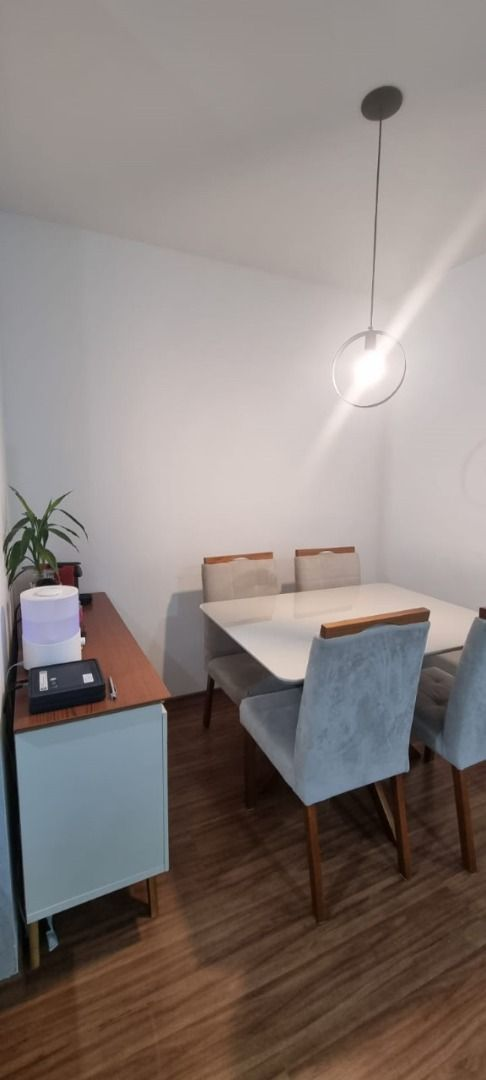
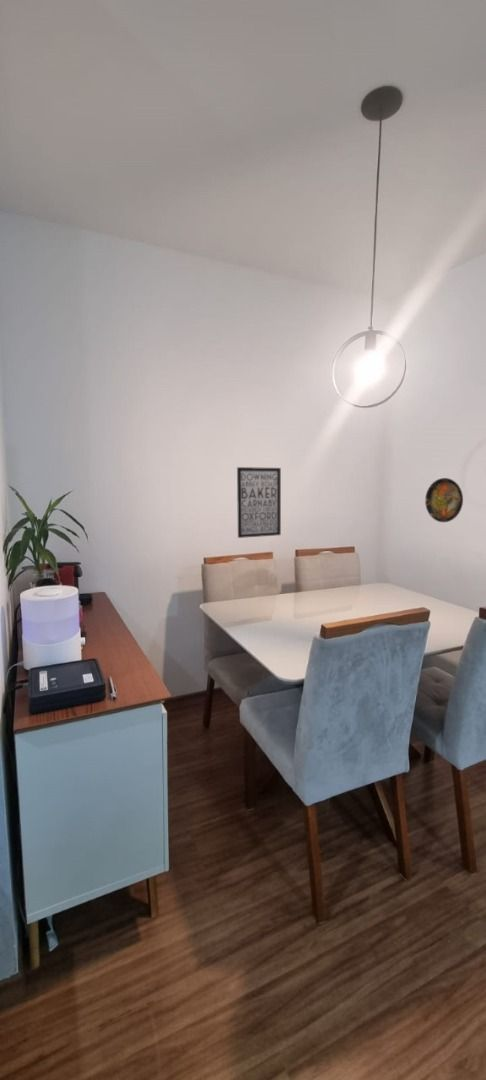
+ wall art (259, 502)
+ decorative plate (444, 500)
